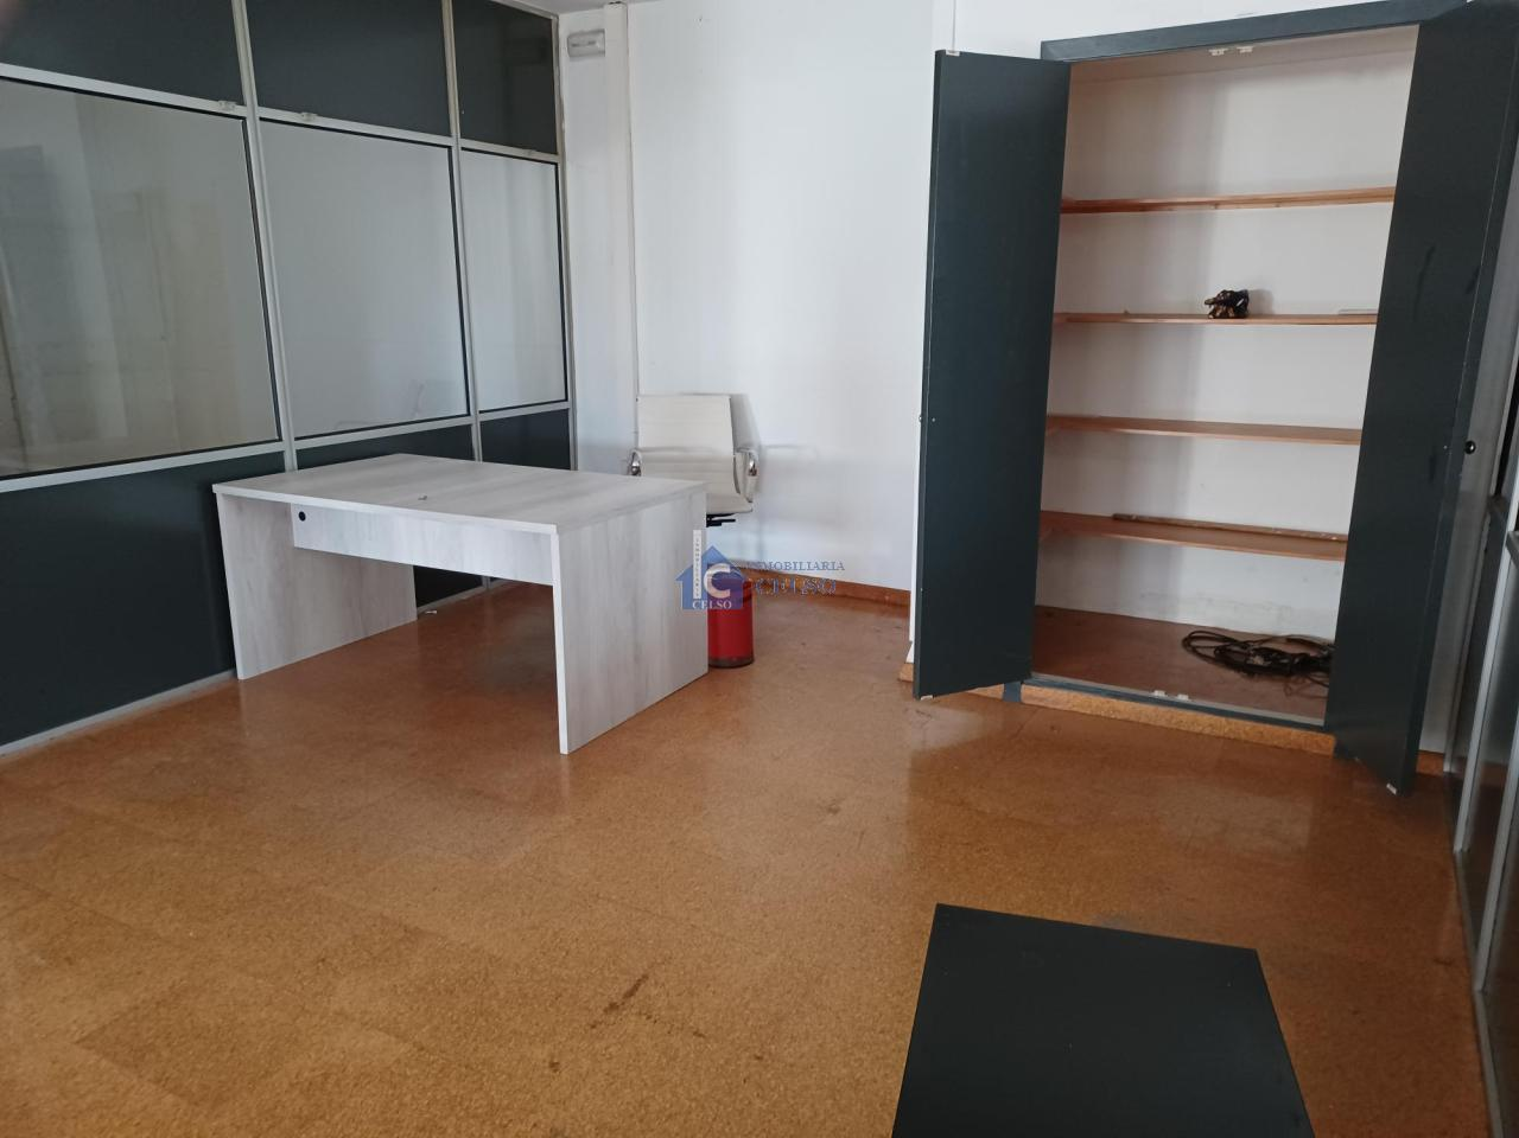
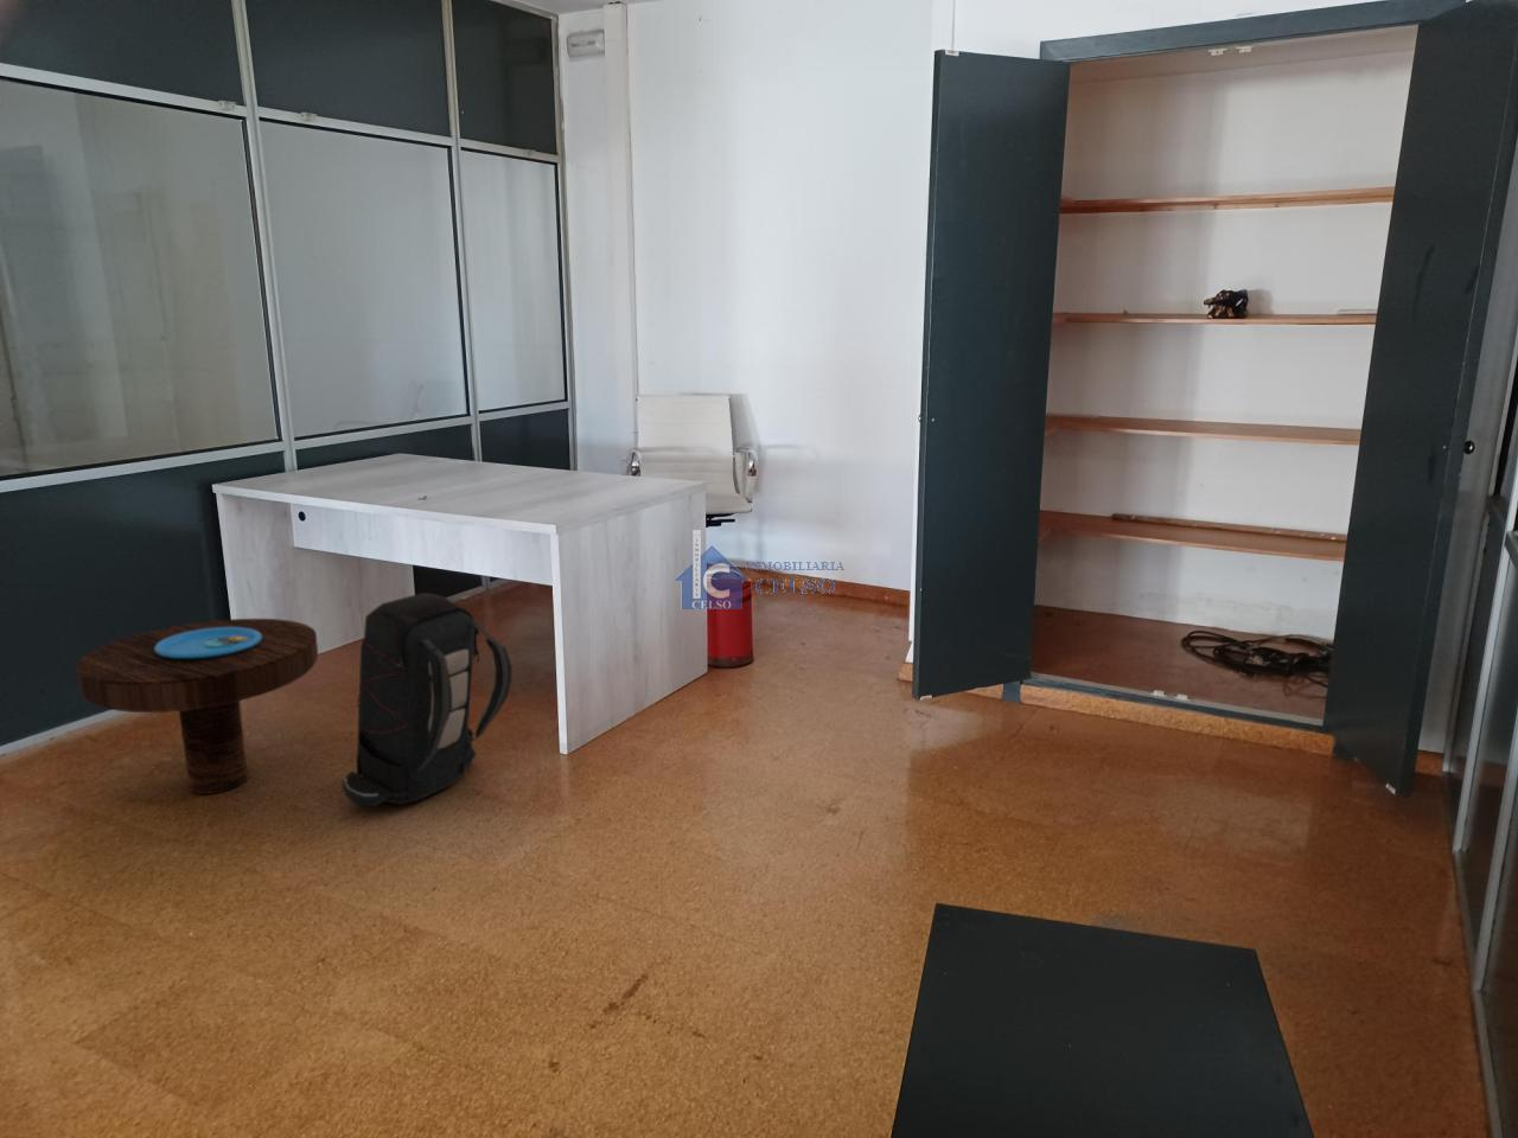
+ backpack (427, 699)
+ side table (210, 712)
